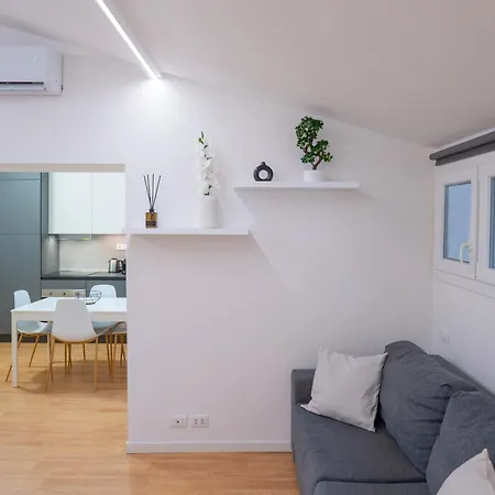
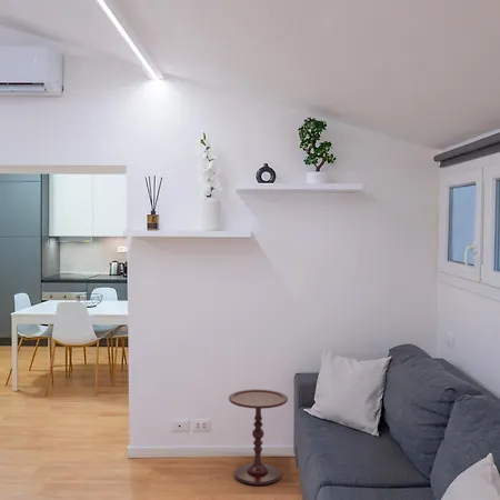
+ side table (257, 436)
